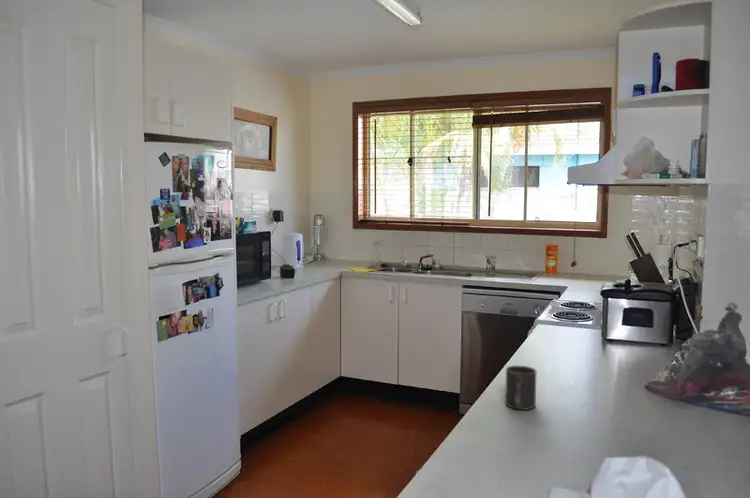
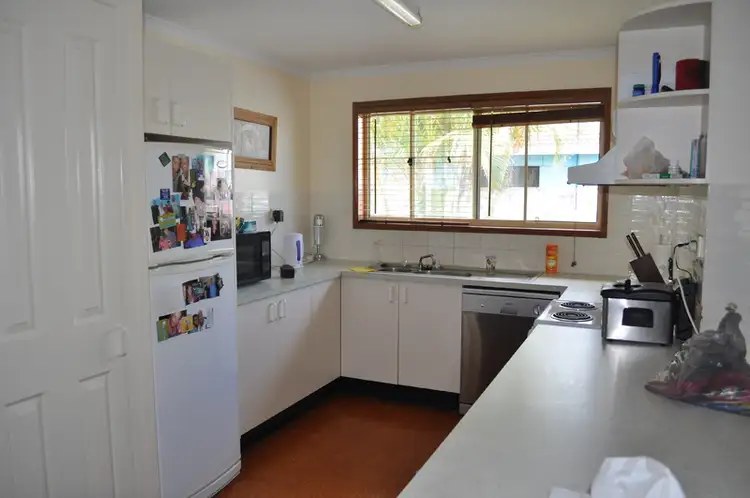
- mug (519, 389)
